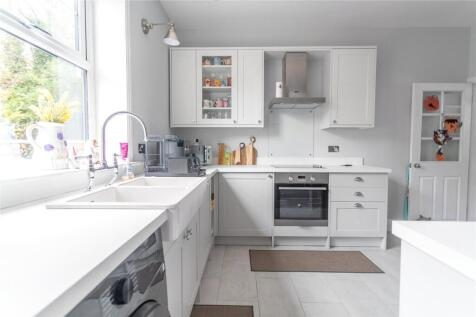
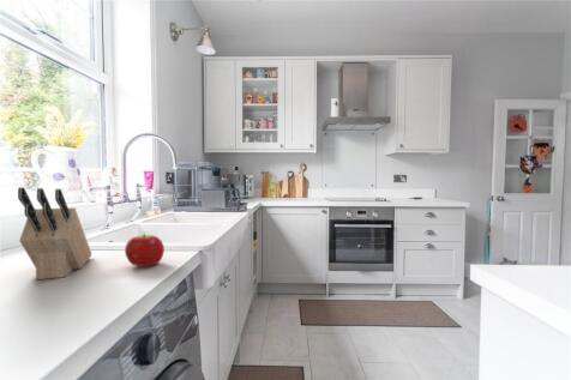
+ fruit (145, 248)
+ knife block (58, 228)
